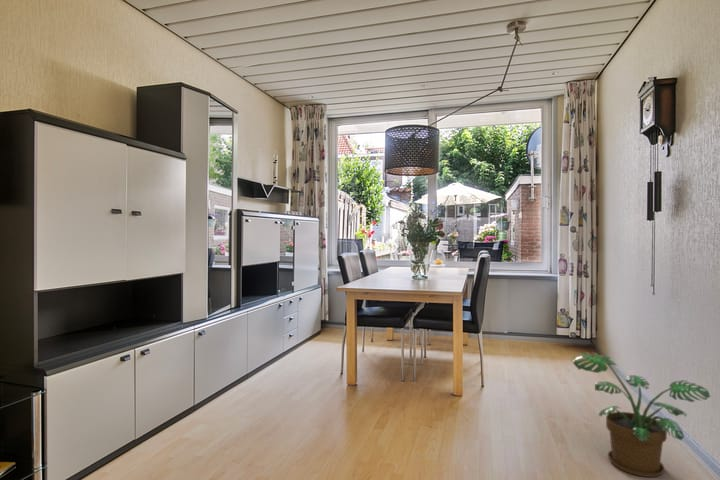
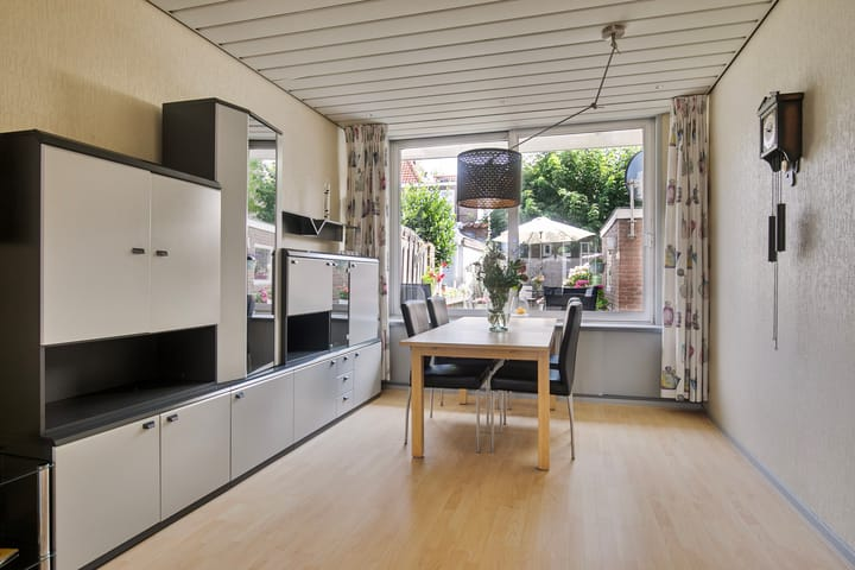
- potted plant (634, 411)
